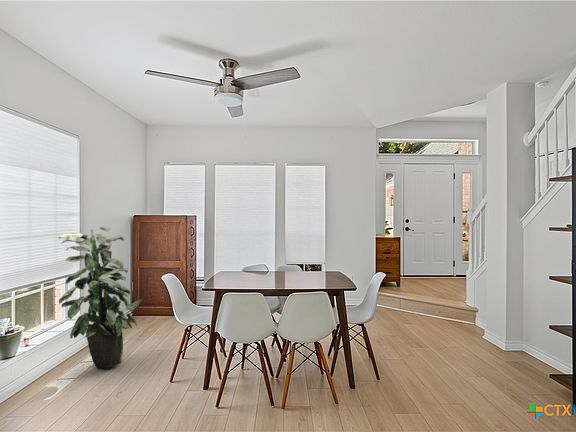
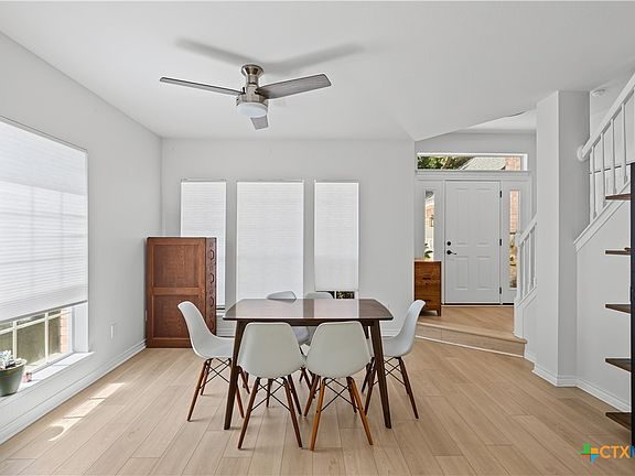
- indoor plant (99, 296)
